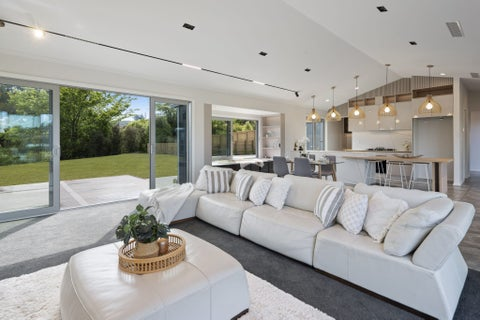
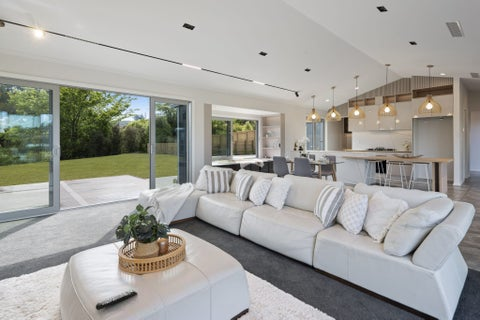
+ remote control (117, 299)
